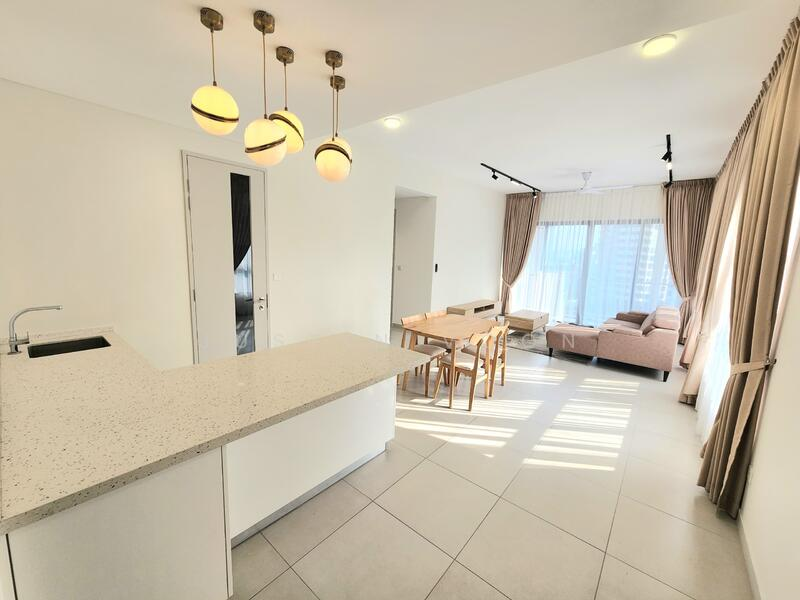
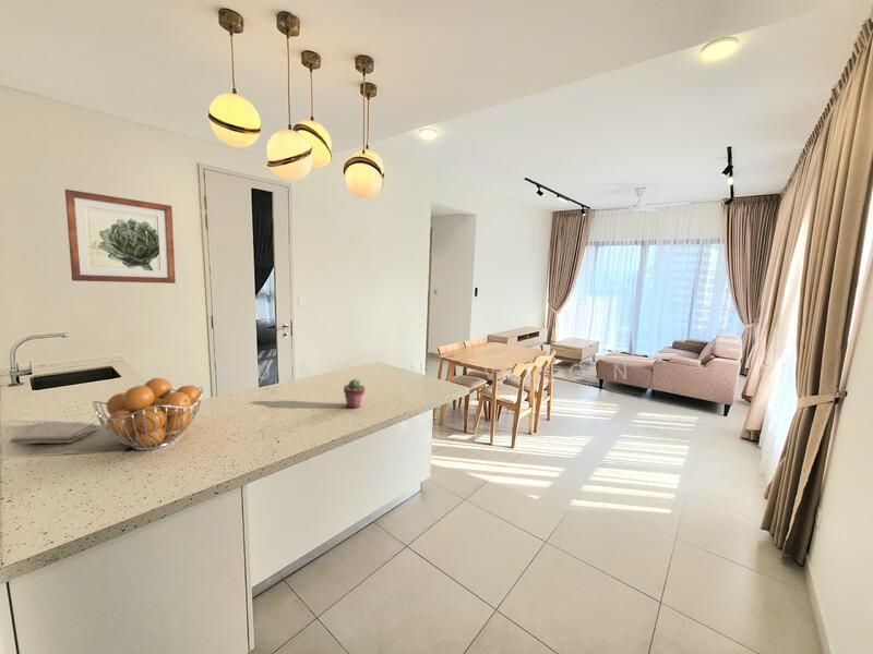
+ washcloth (57, 432)
+ wall art (124, 240)
+ fruit basket (153, 412)
+ potted succulent (354, 392)
